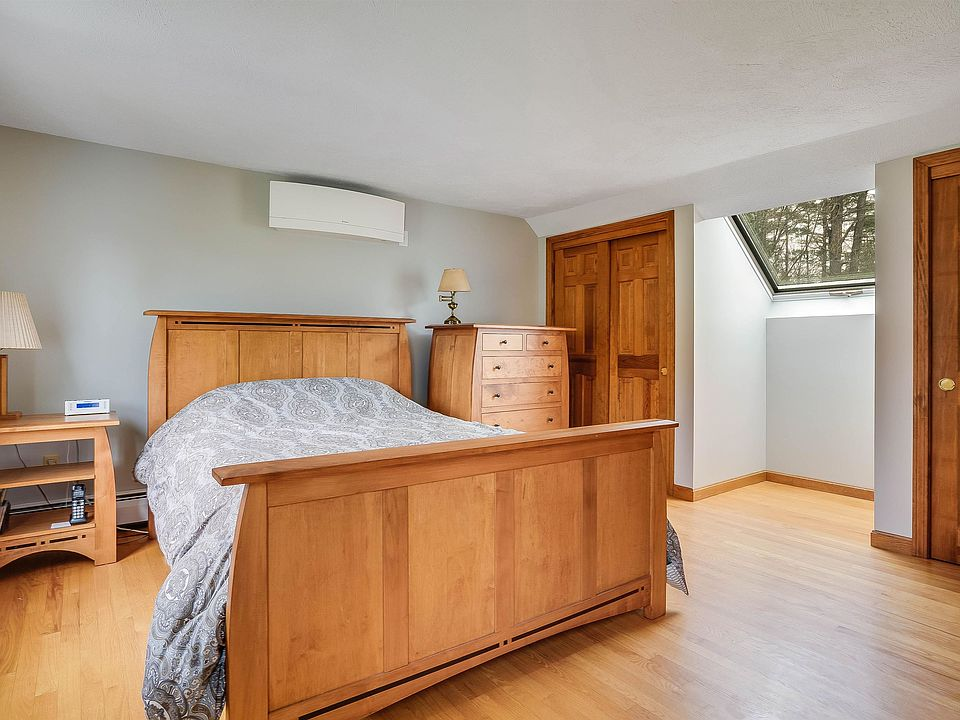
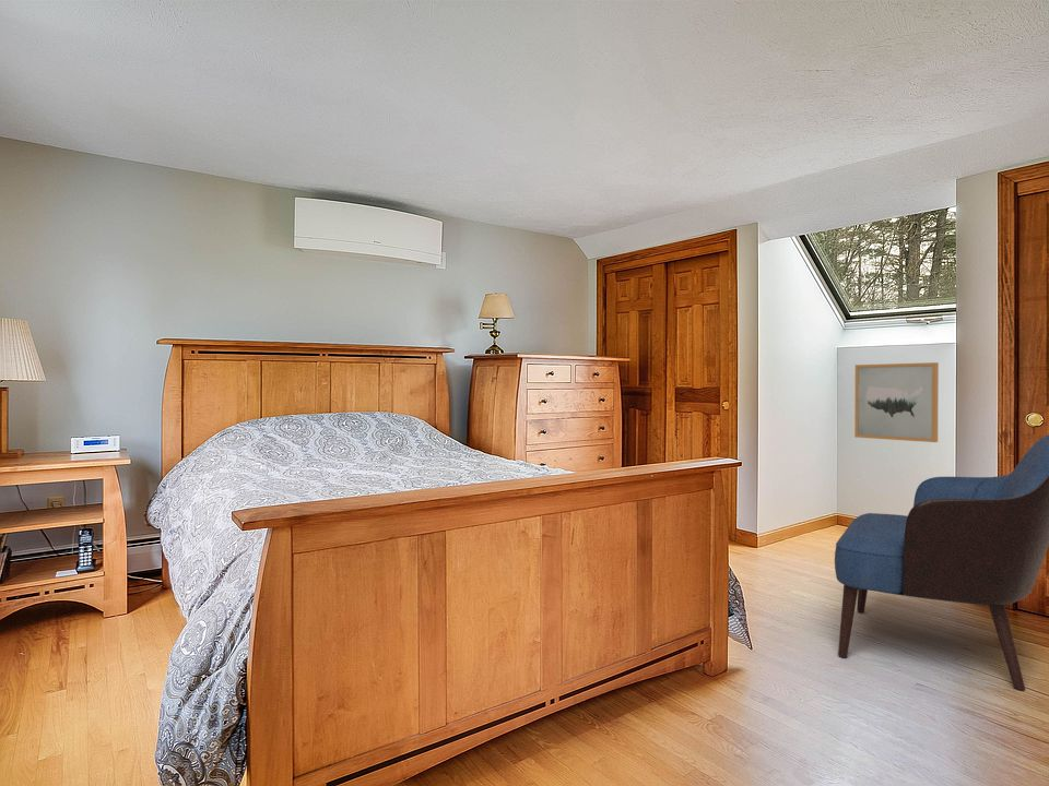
+ wall art (894, 402)
+ armchair (948, 538)
